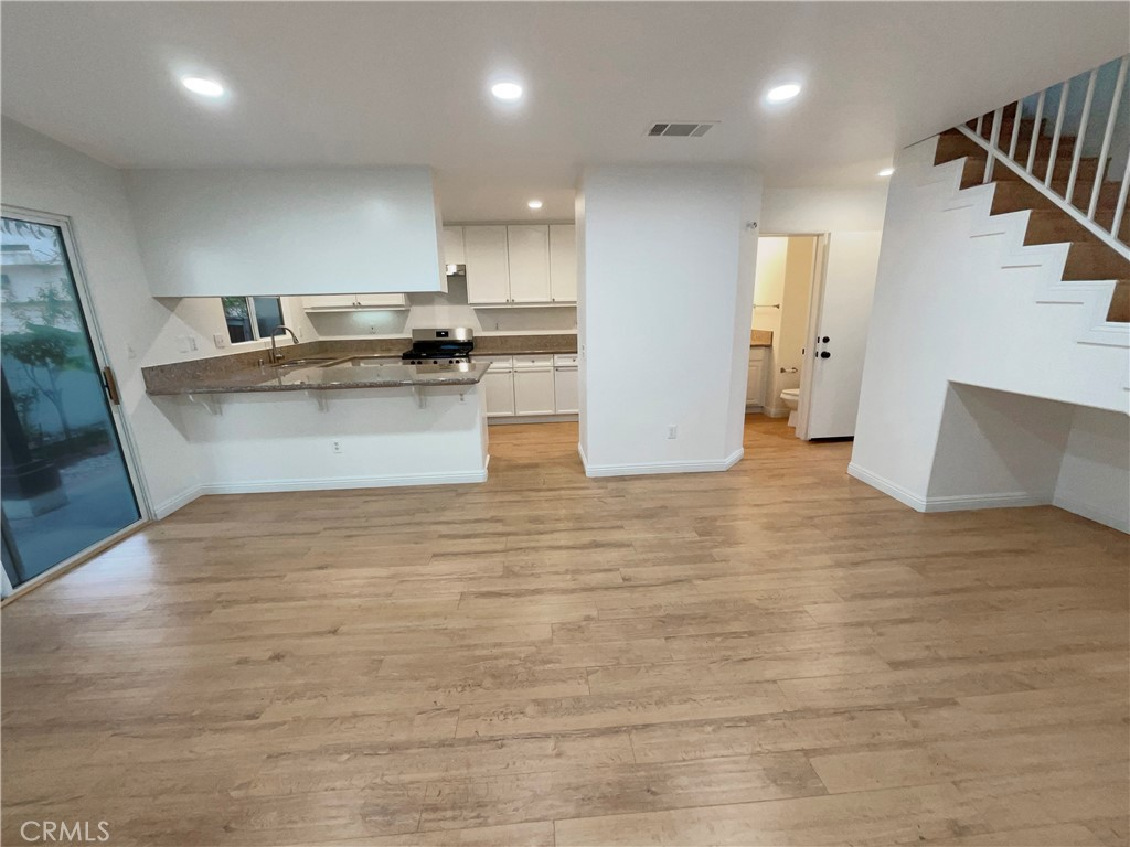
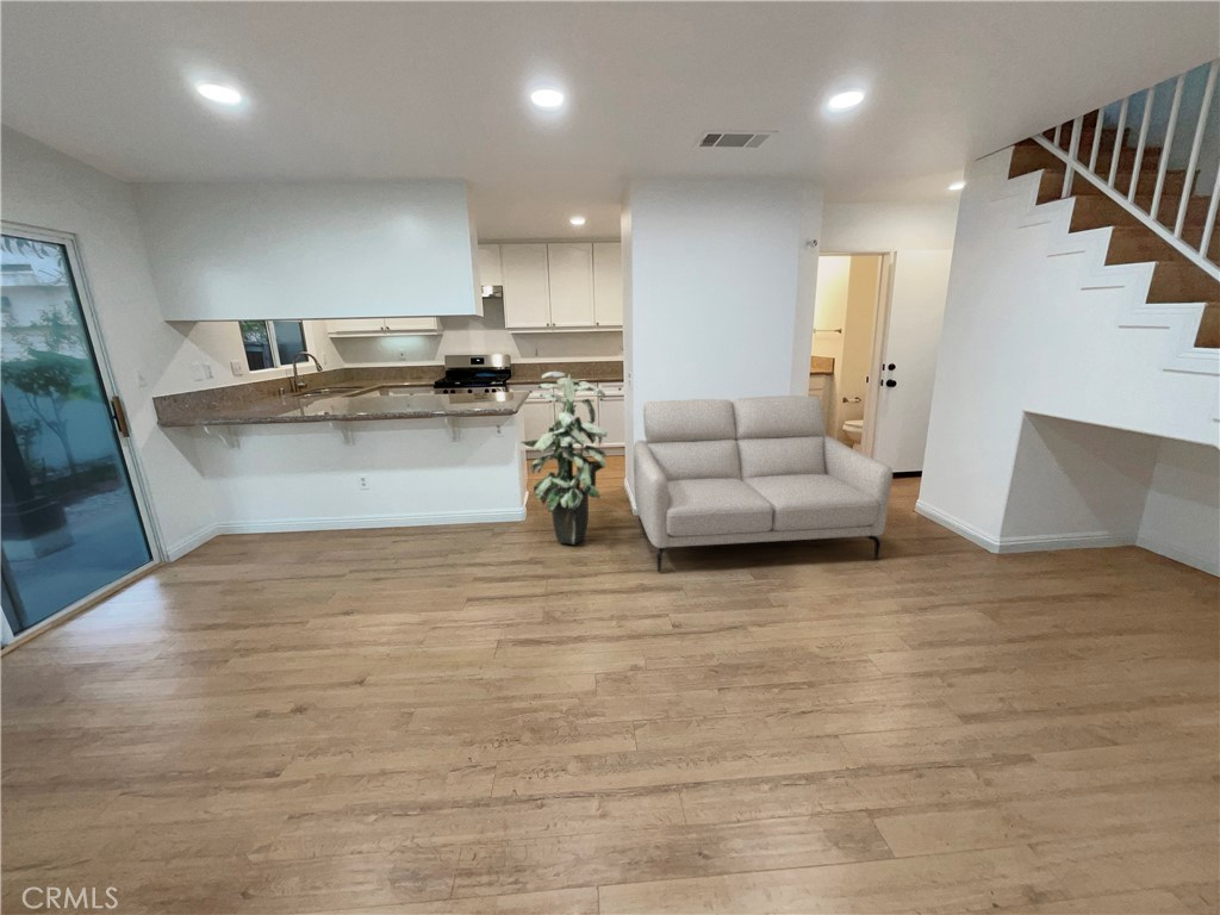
+ sofa (748, 473)
+ indoor plant (565, 458)
